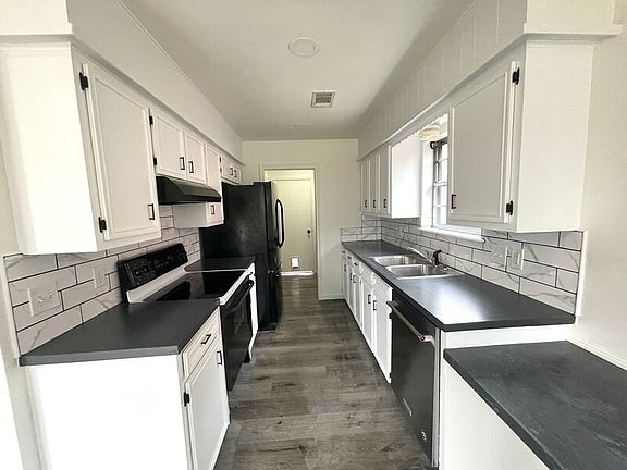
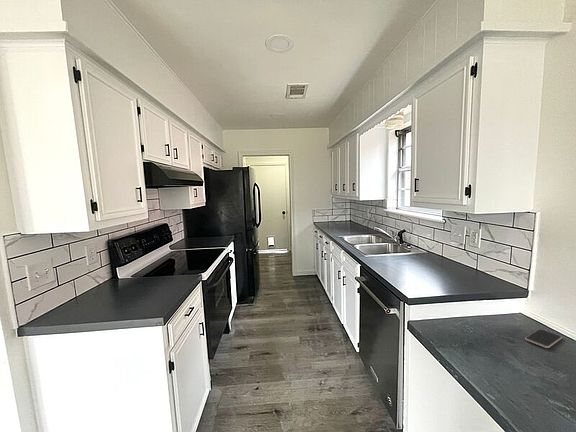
+ smartphone (543, 337)
